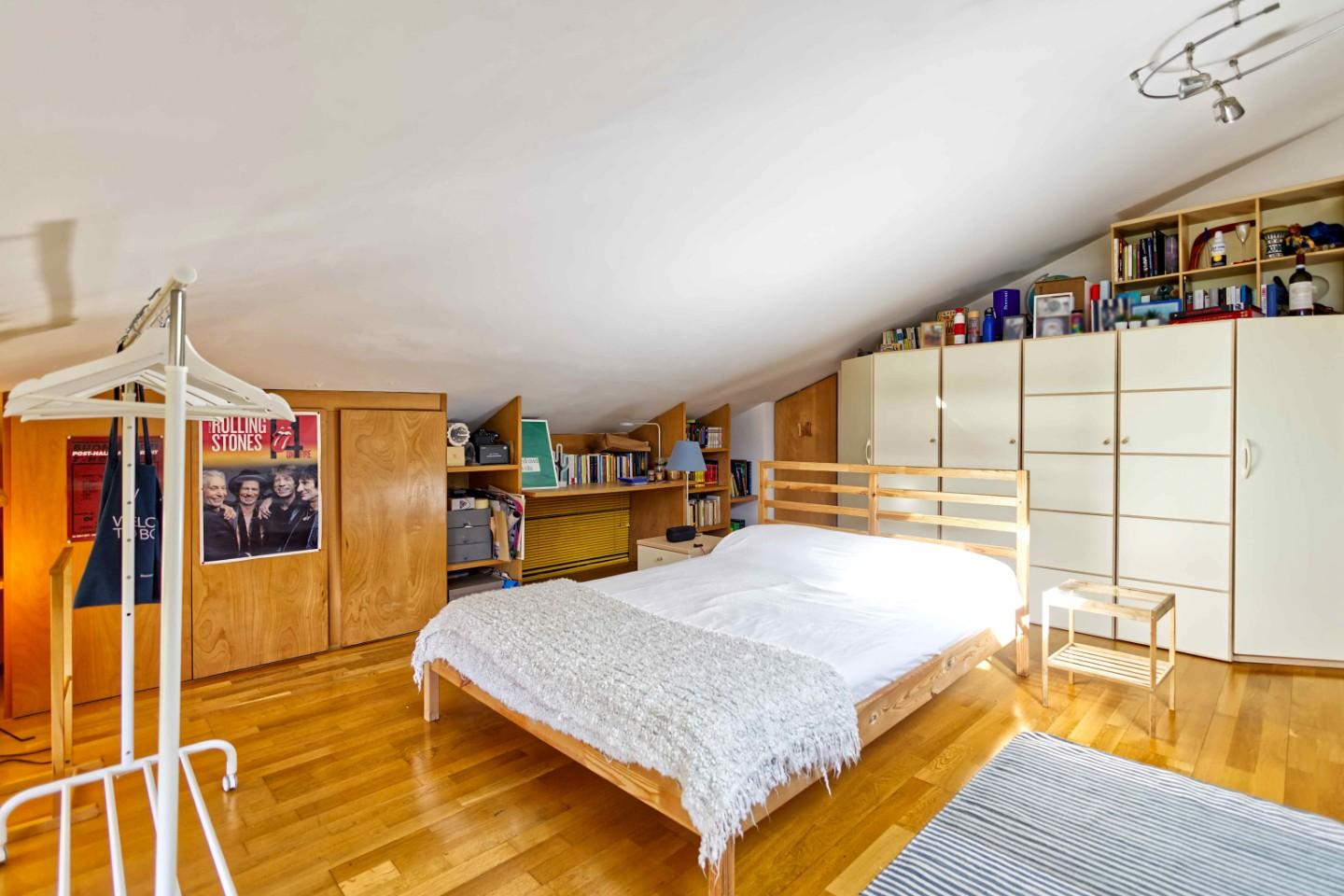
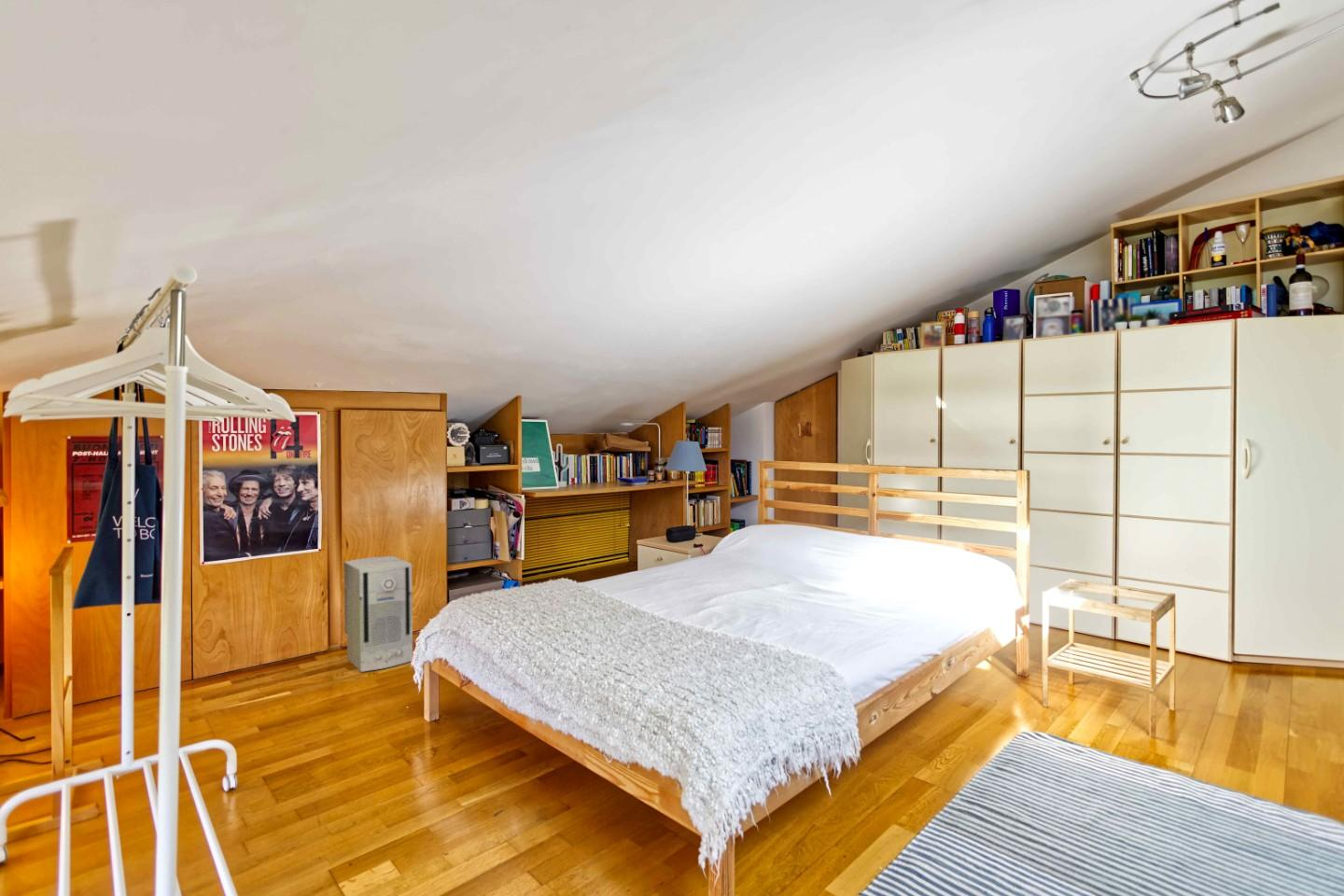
+ air purifier (378, 610)
